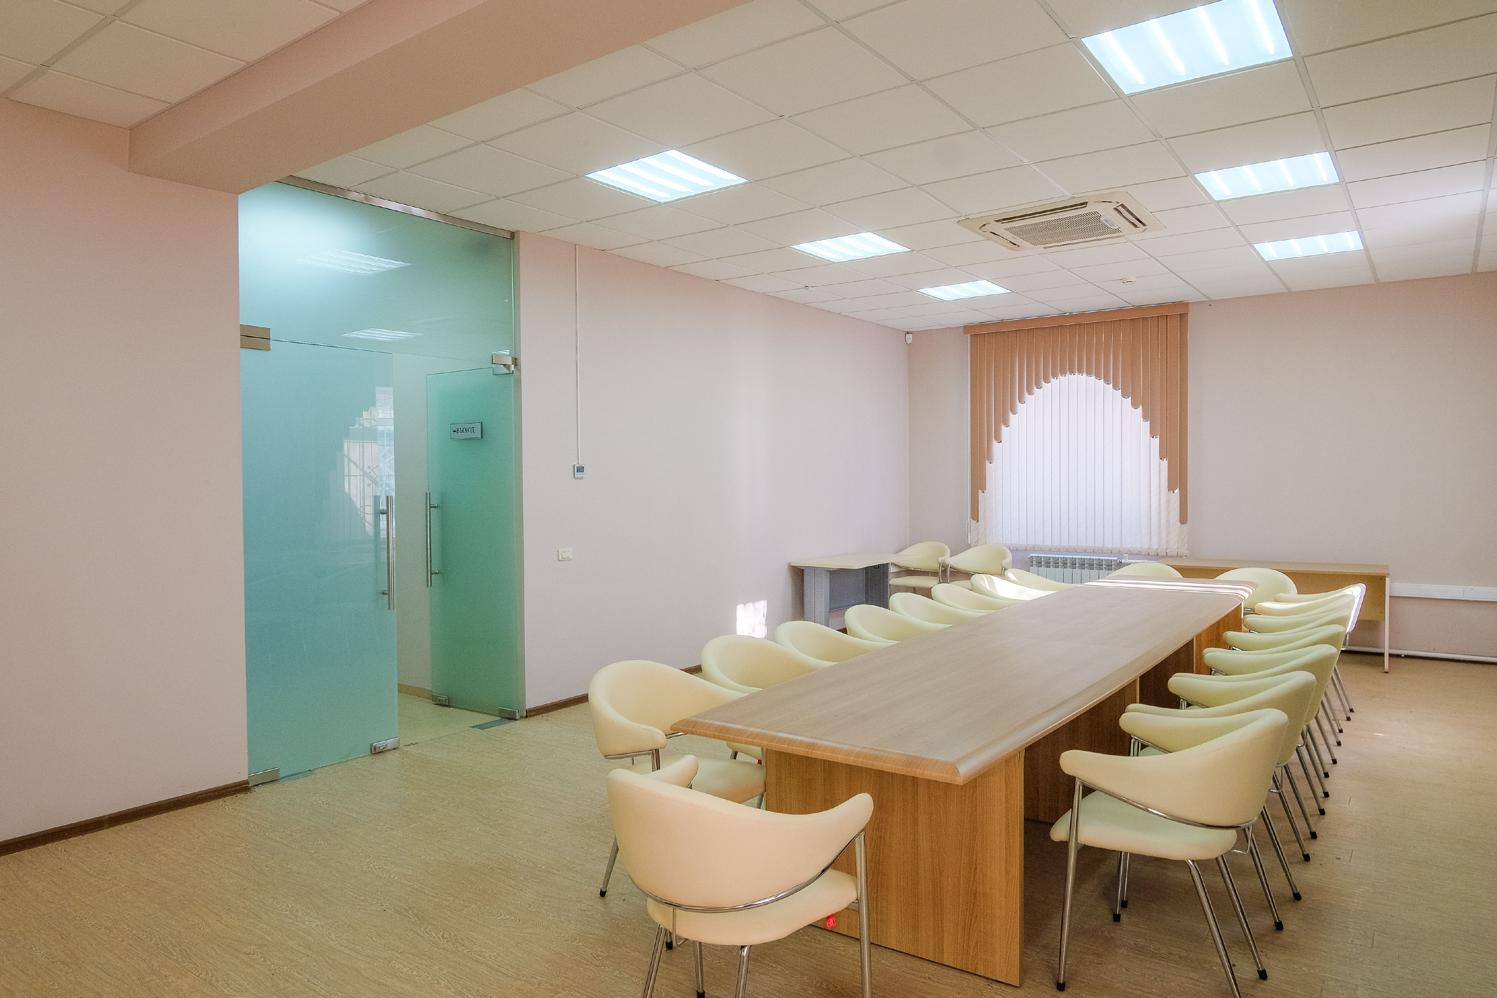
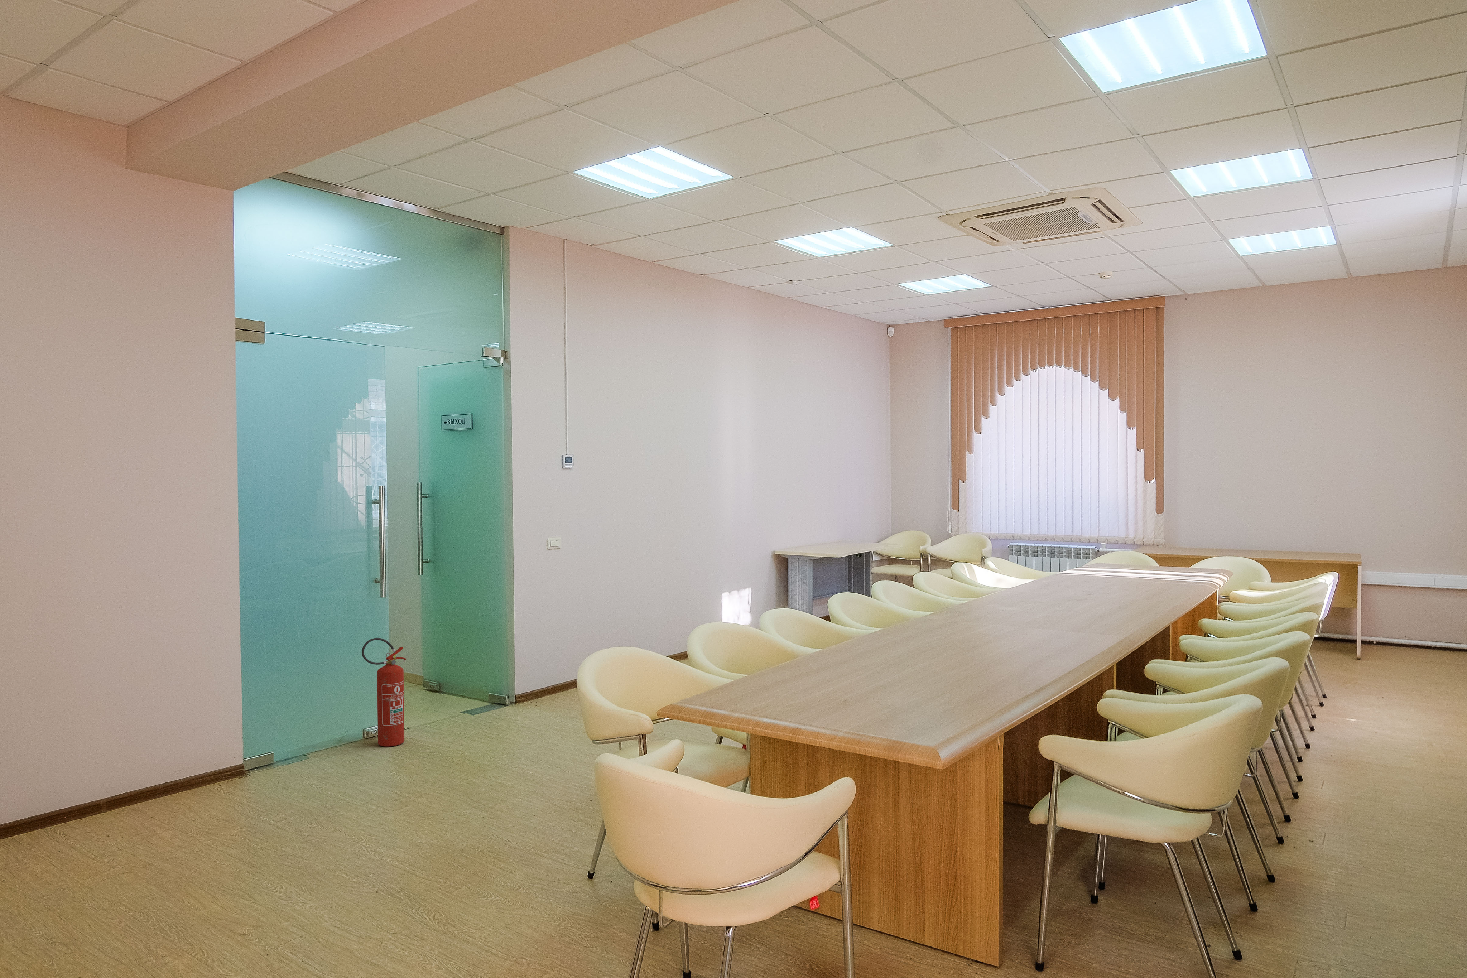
+ fire extinguisher (384, 691)
